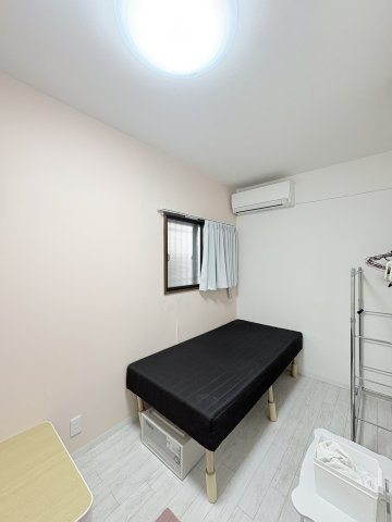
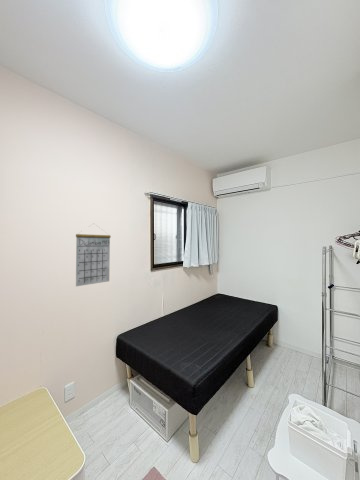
+ calendar (94, 253)
